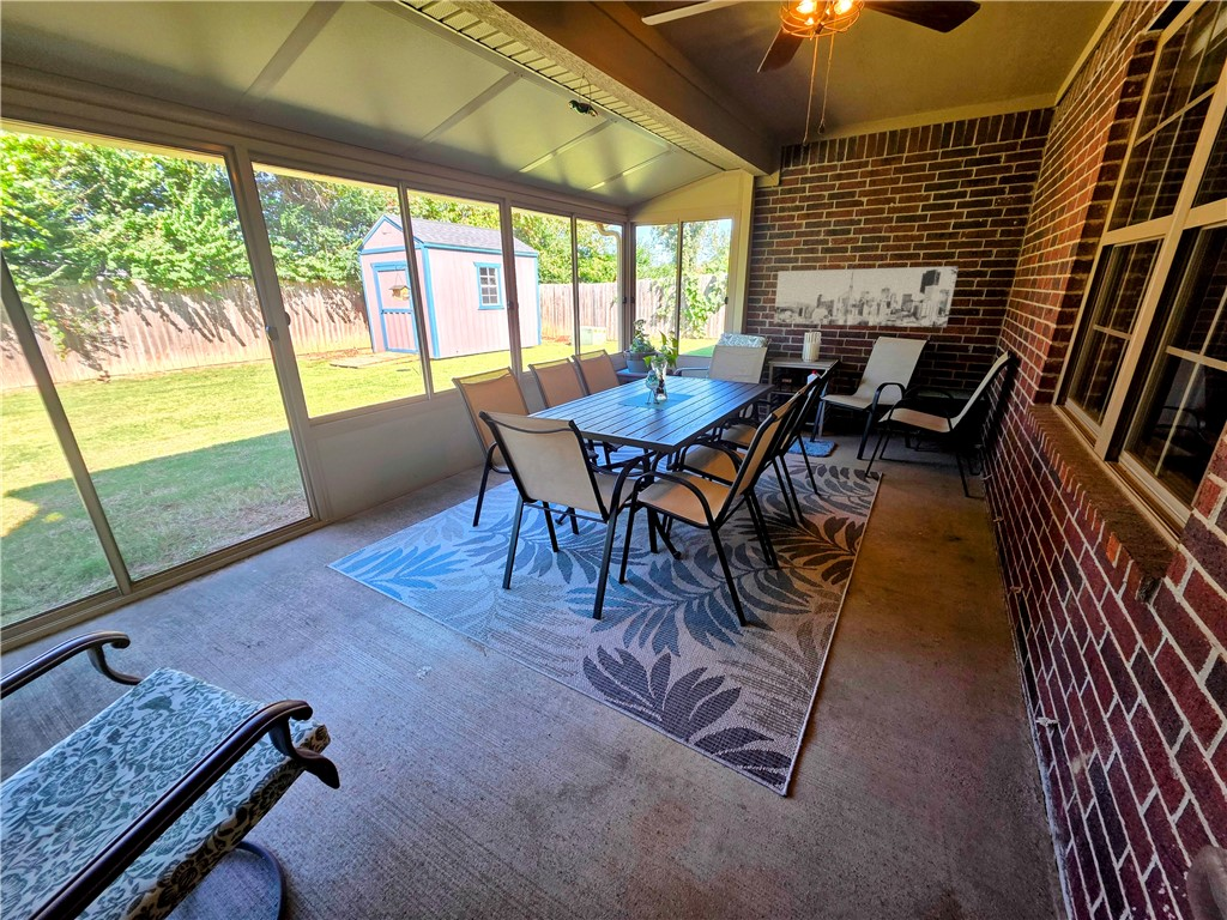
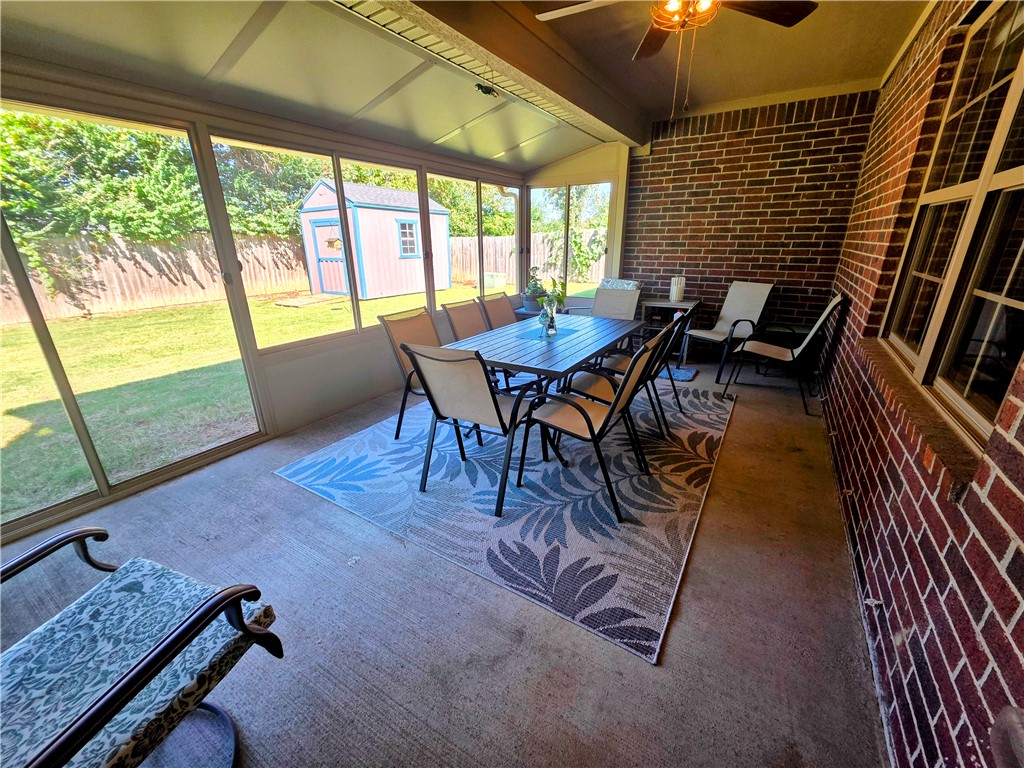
- wall art (857, 297)
